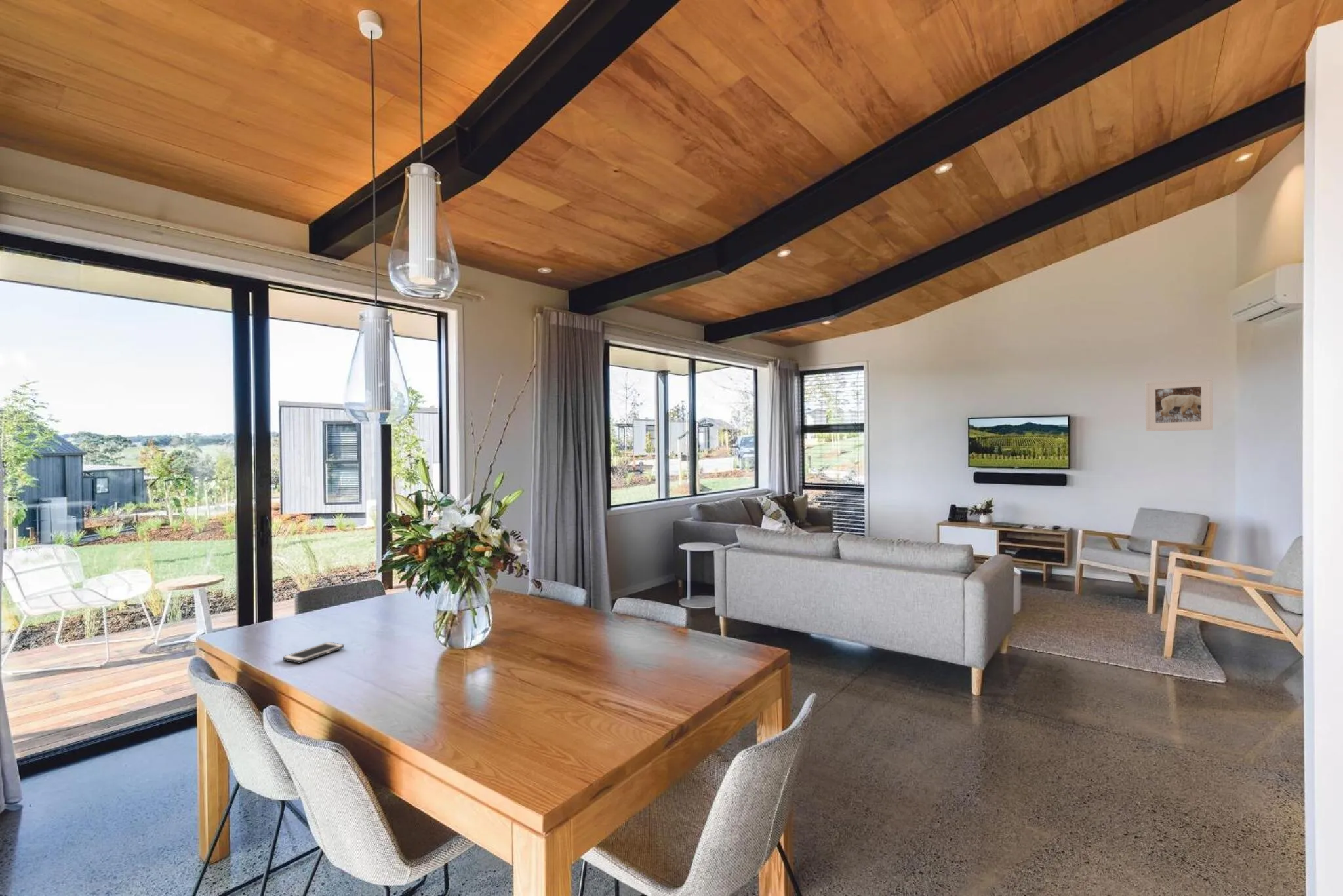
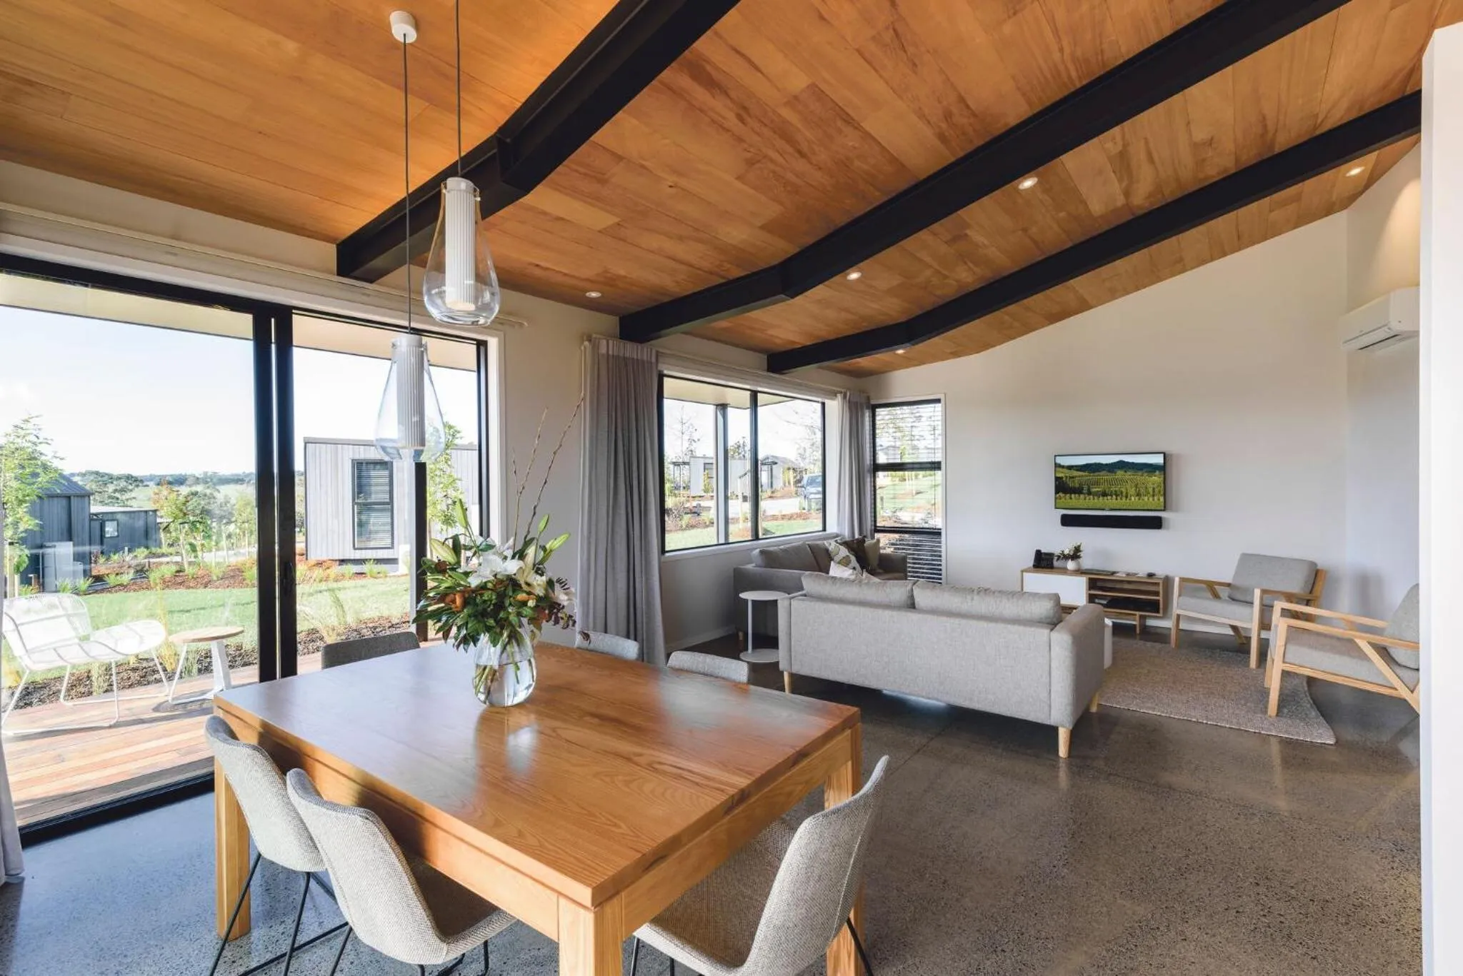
- cell phone (314, 652)
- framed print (1178, 405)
